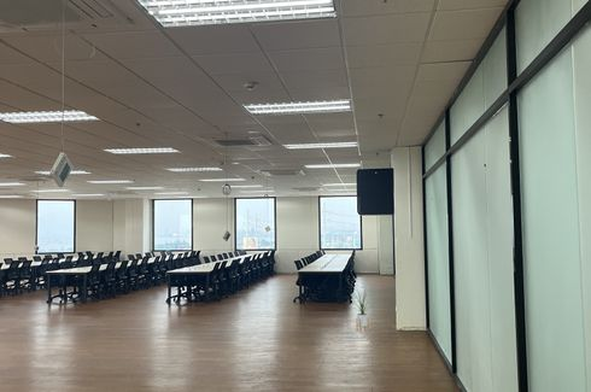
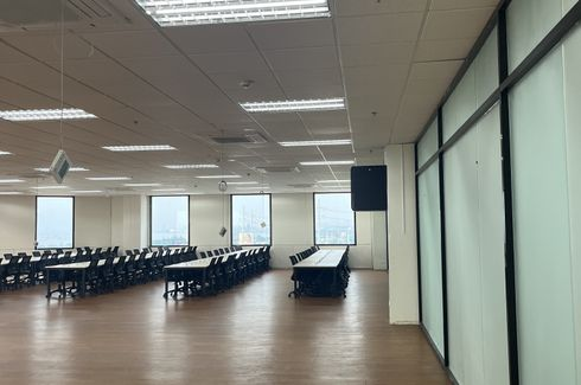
- house plant (362, 309)
